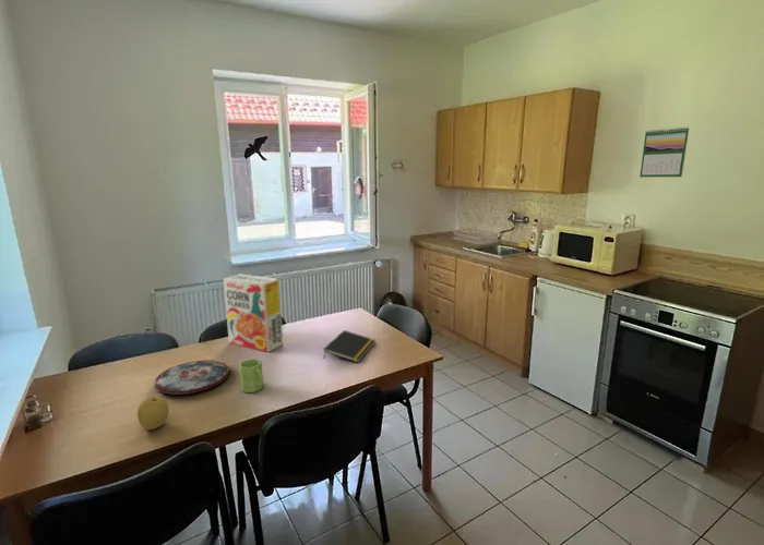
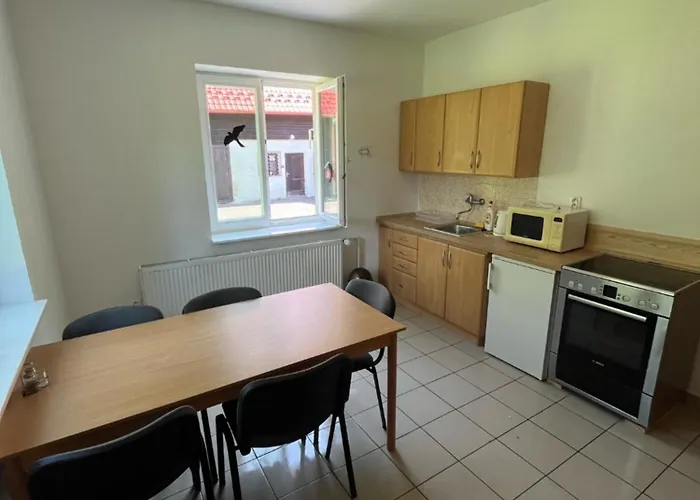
- calendar (662, 153)
- plate (193, 376)
- mug (253, 376)
- cereal box (253, 312)
- fruit (153, 412)
- notepad (350, 344)
